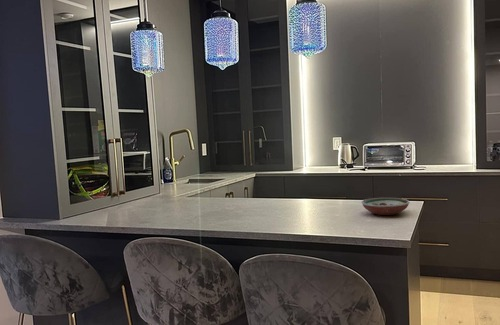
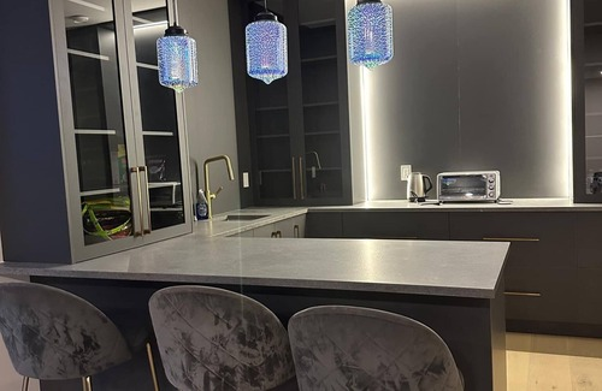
- decorative bowl (385, 207)
